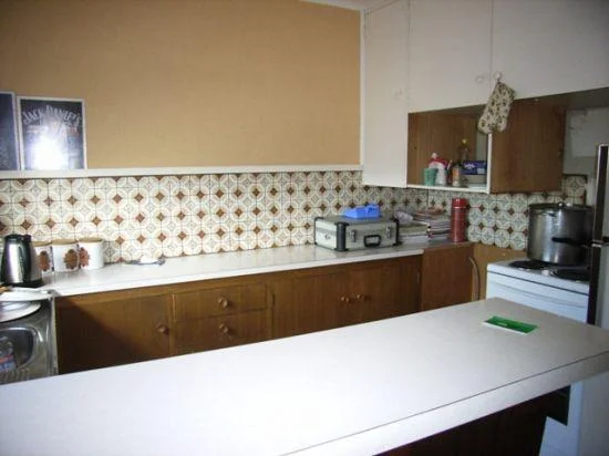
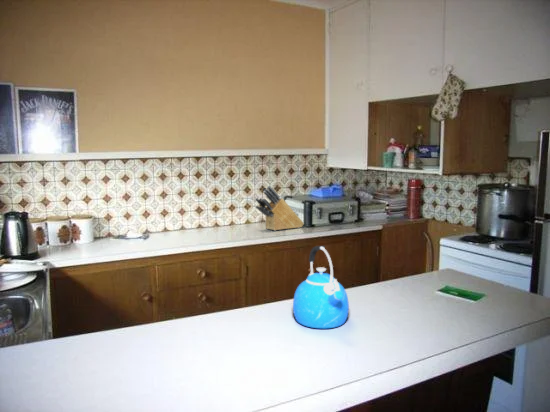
+ knife block (279, 207)
+ kettle (324, 284)
